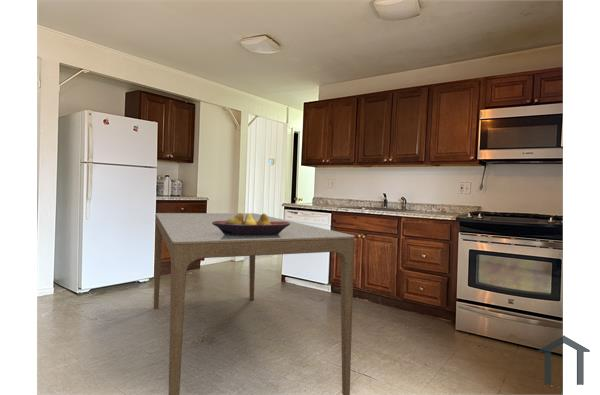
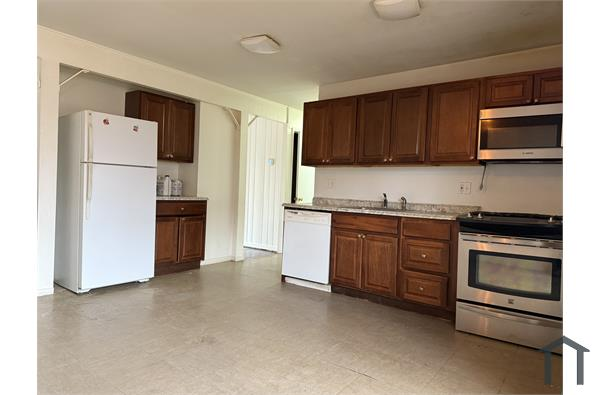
- fruit bowl (252, 223)
- dining table (249, 276)
